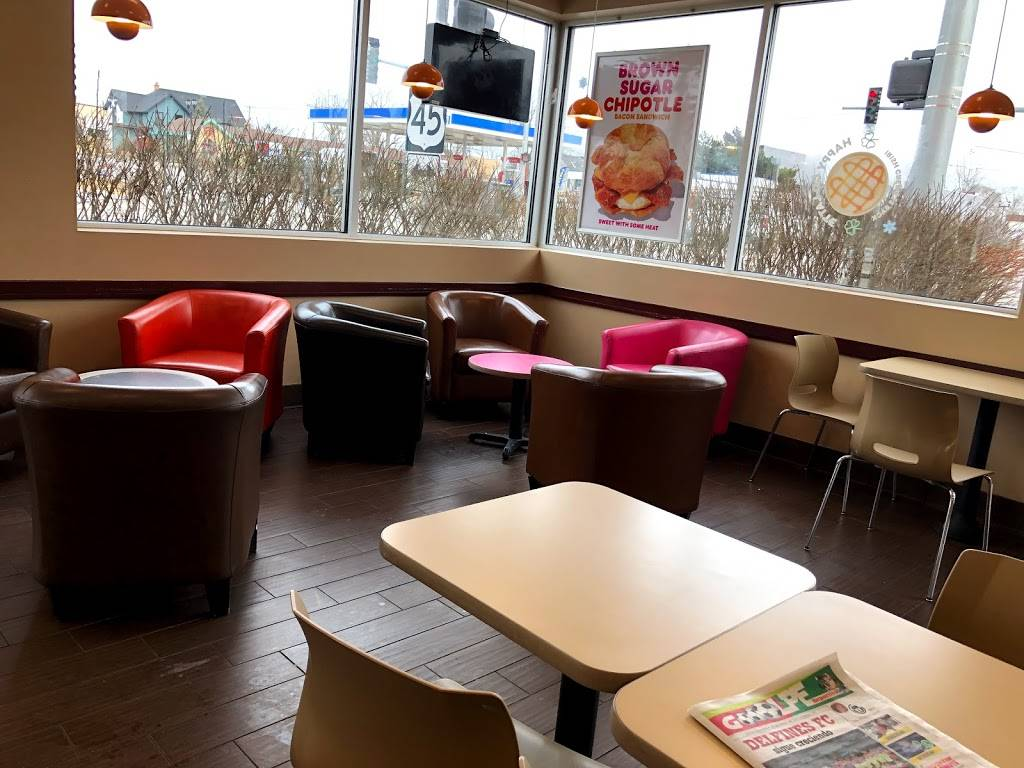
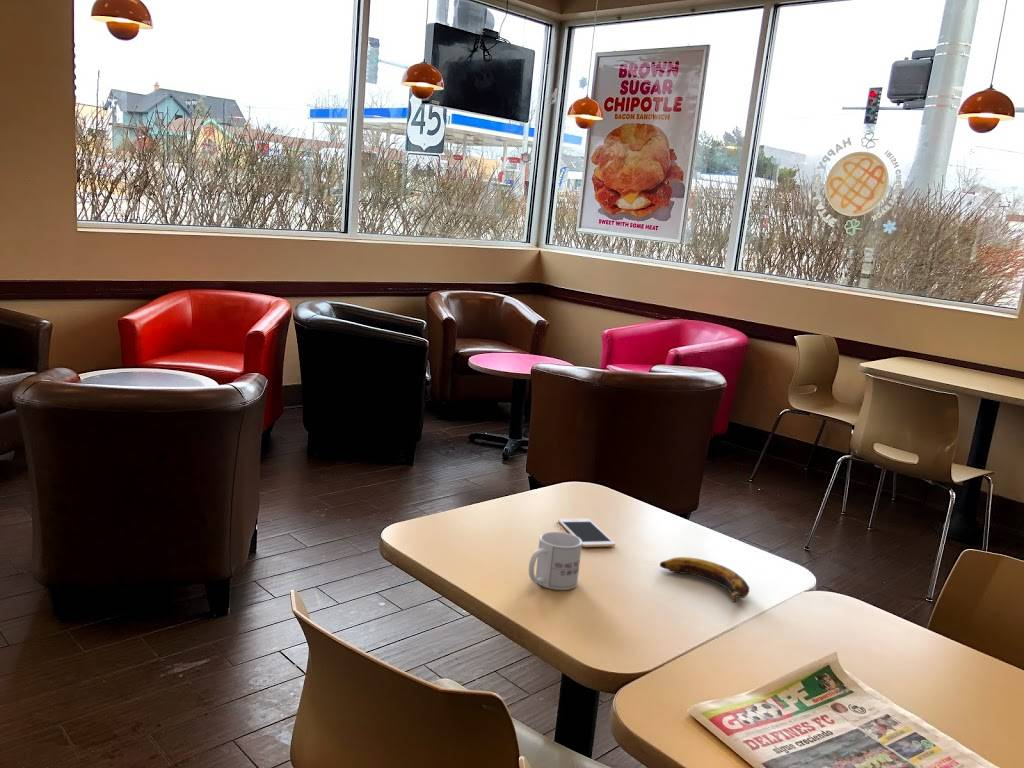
+ cell phone (585, 532)
+ banana (706, 577)
+ mug (551, 562)
